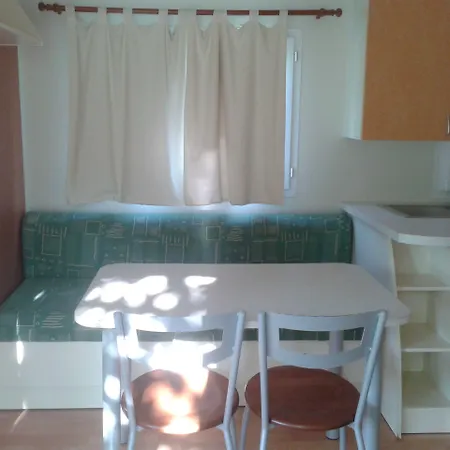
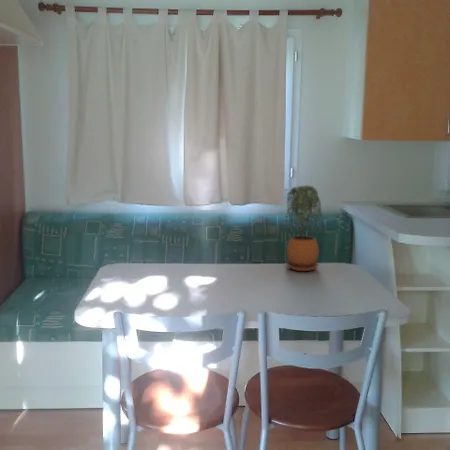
+ potted plant (304, 227)
